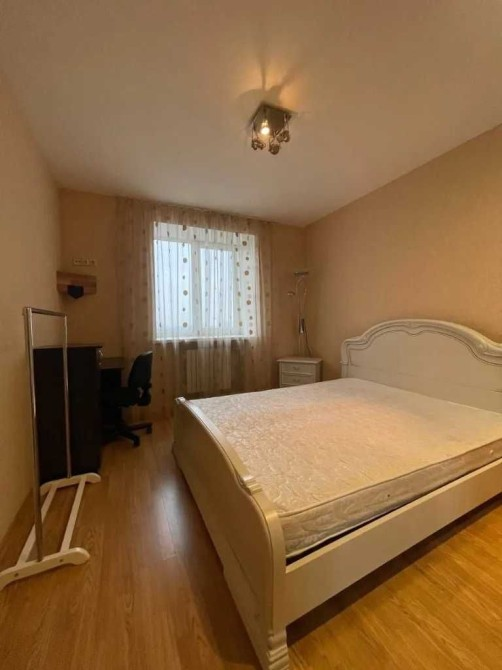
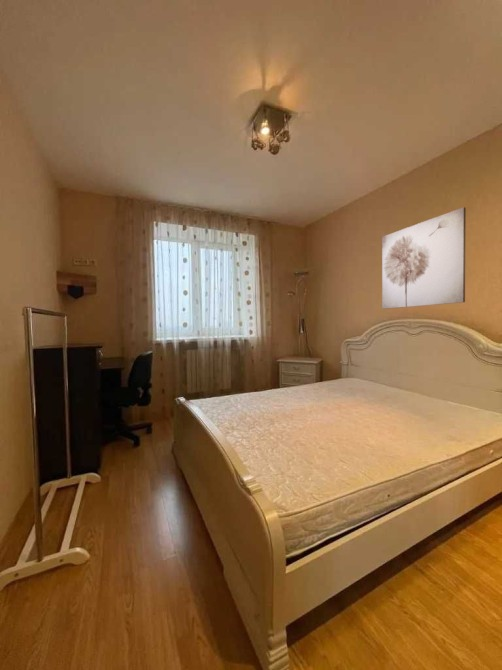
+ wall art (418, 265)
